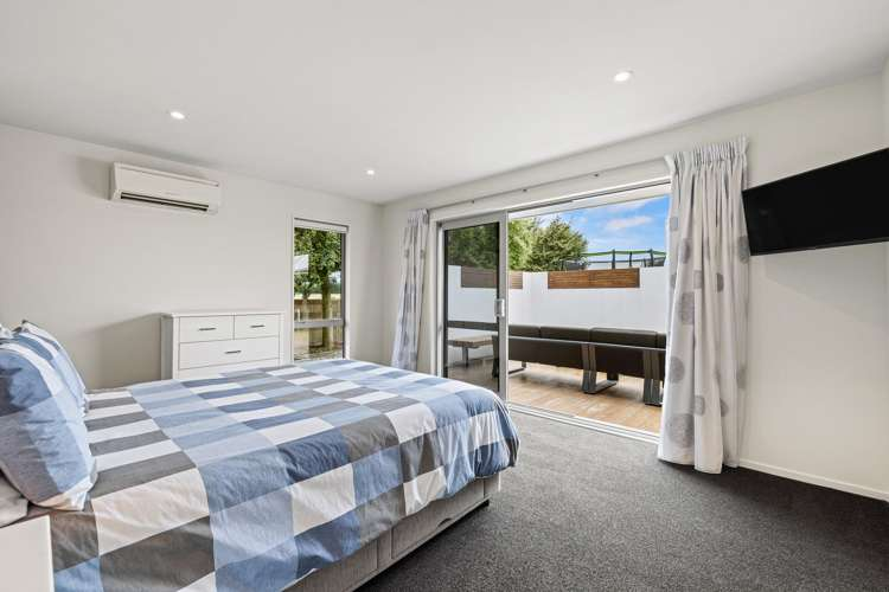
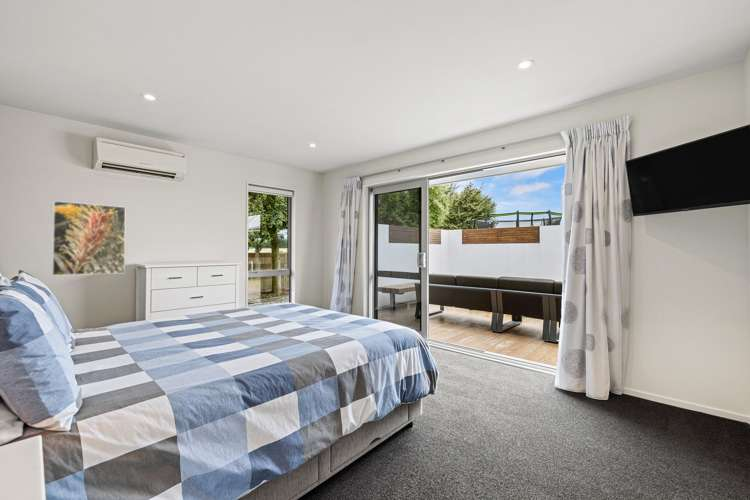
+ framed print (91, 239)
